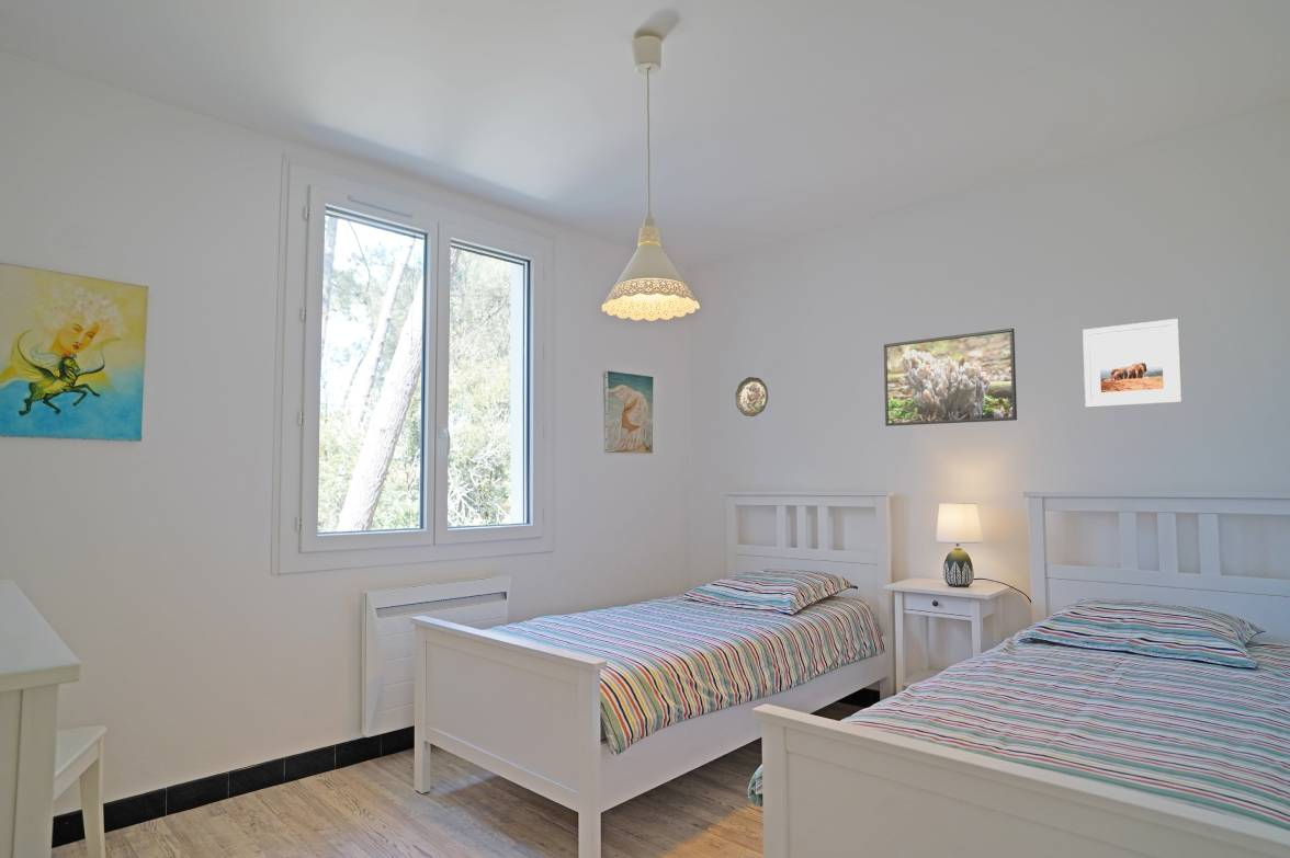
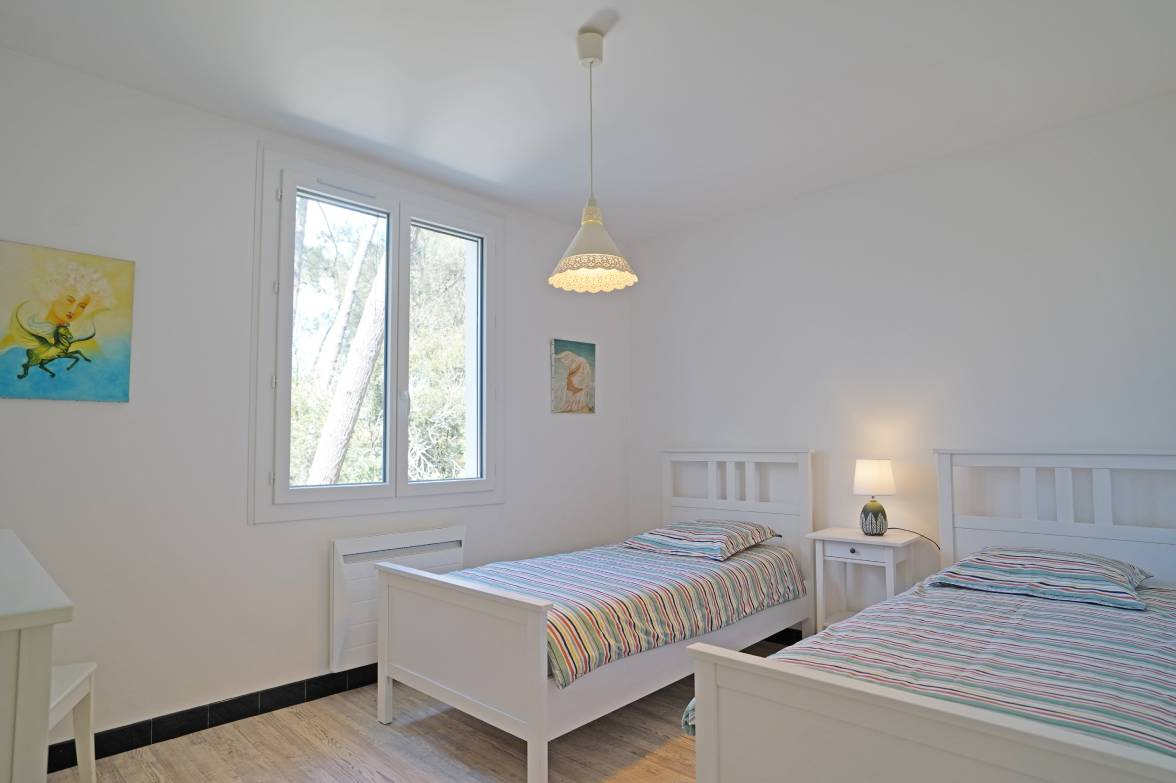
- decorative plate (751, 397)
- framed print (946, 379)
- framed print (1130, 364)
